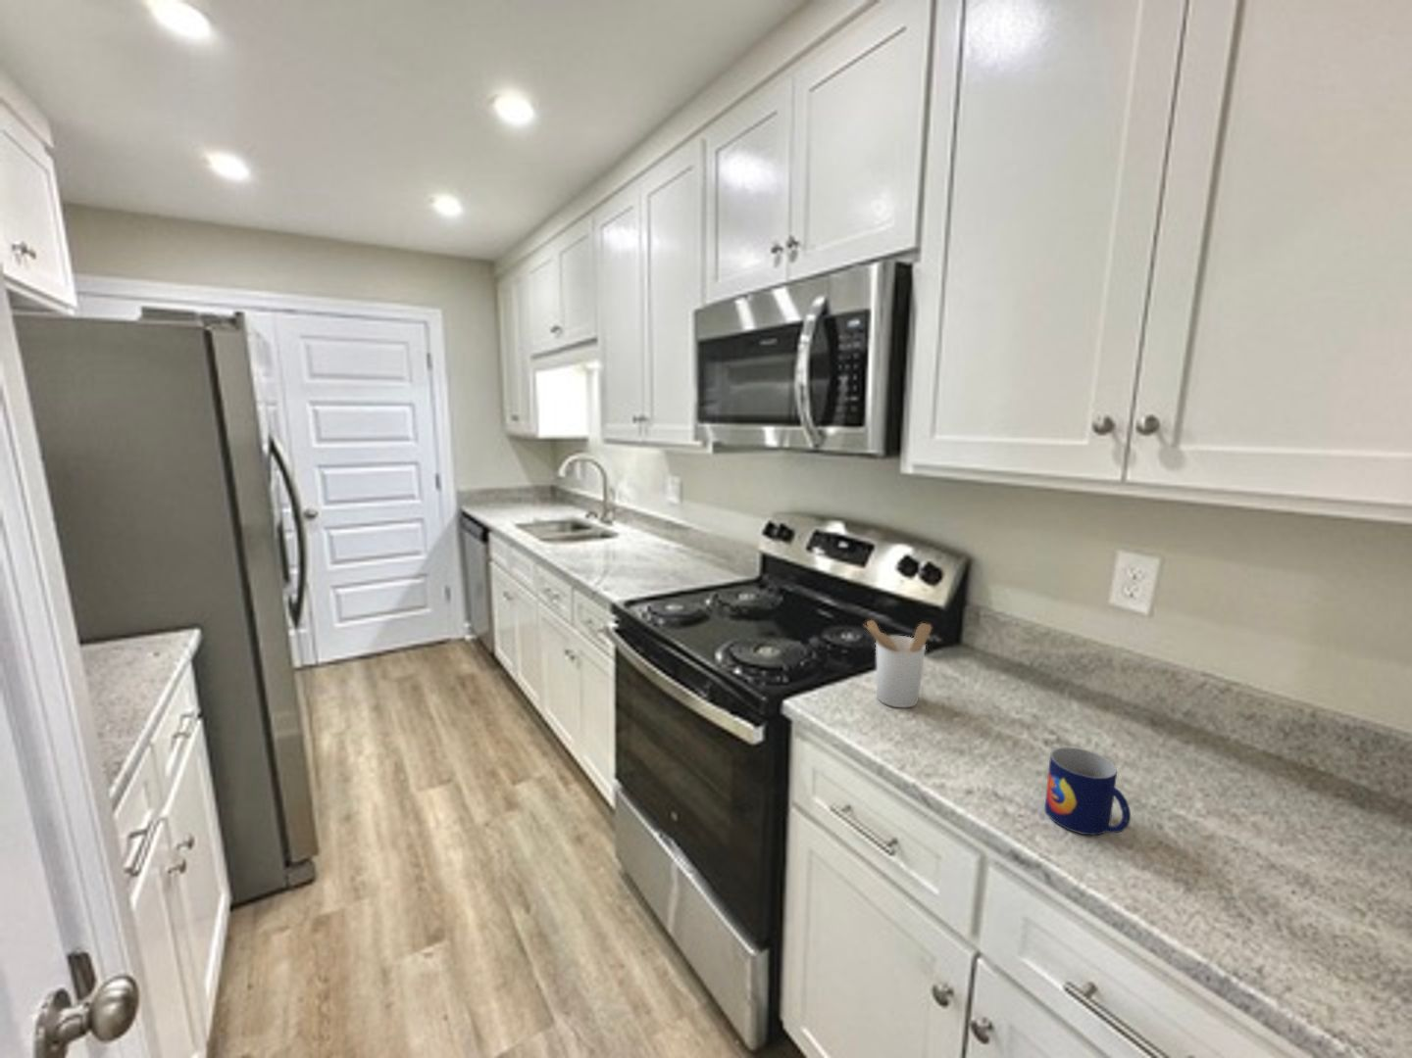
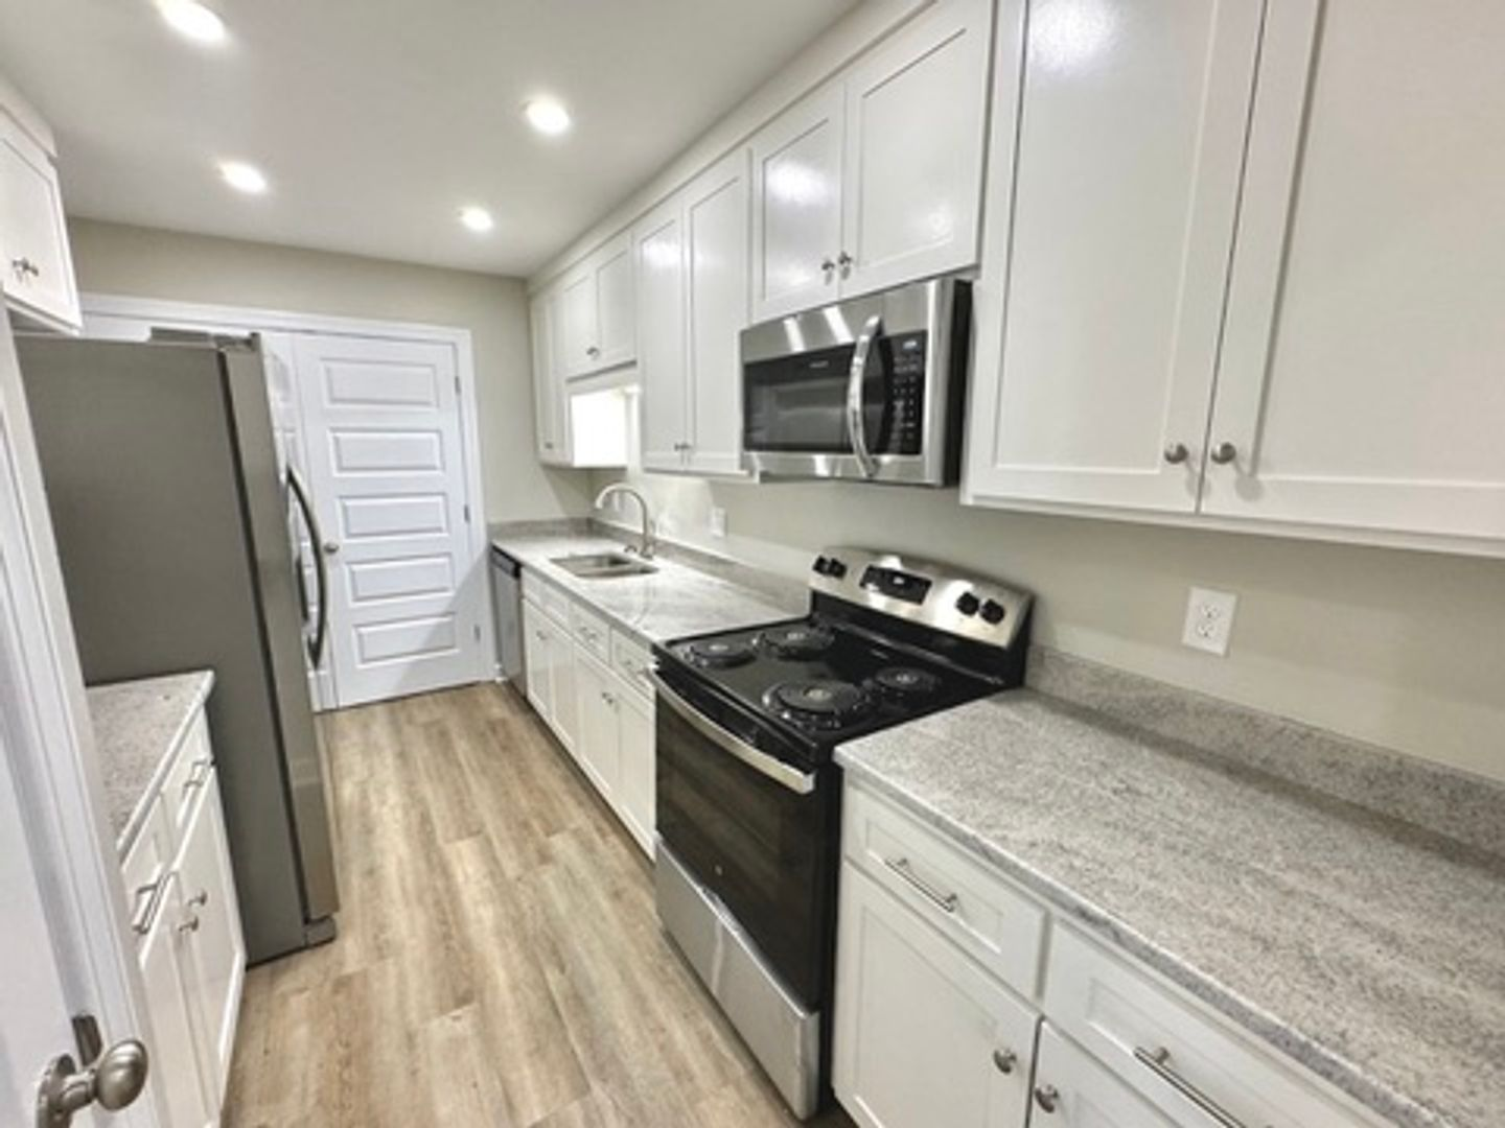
- utensil holder (892, 660)
- mug (1091, 797)
